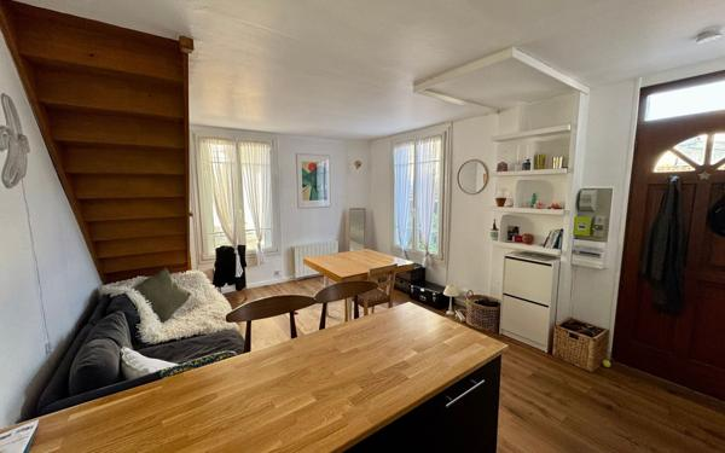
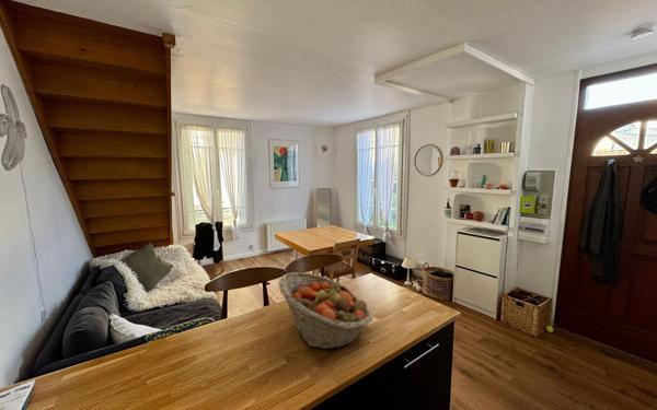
+ fruit basket (323, 303)
